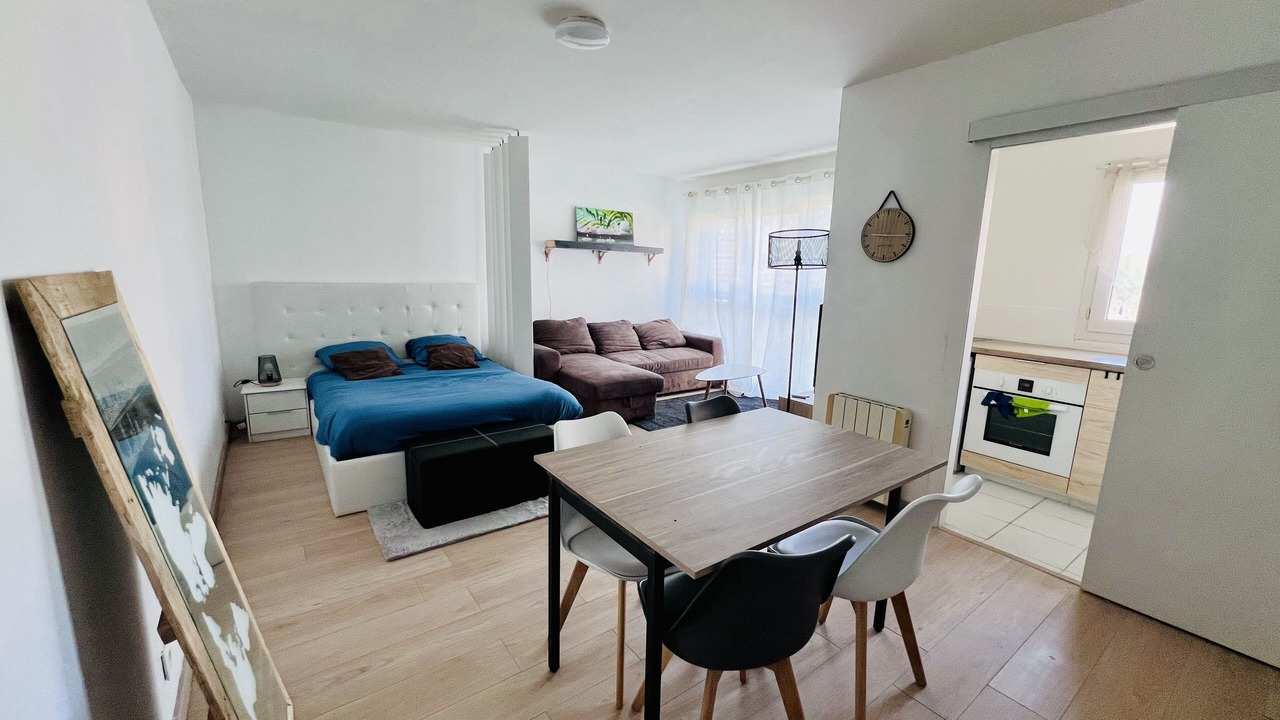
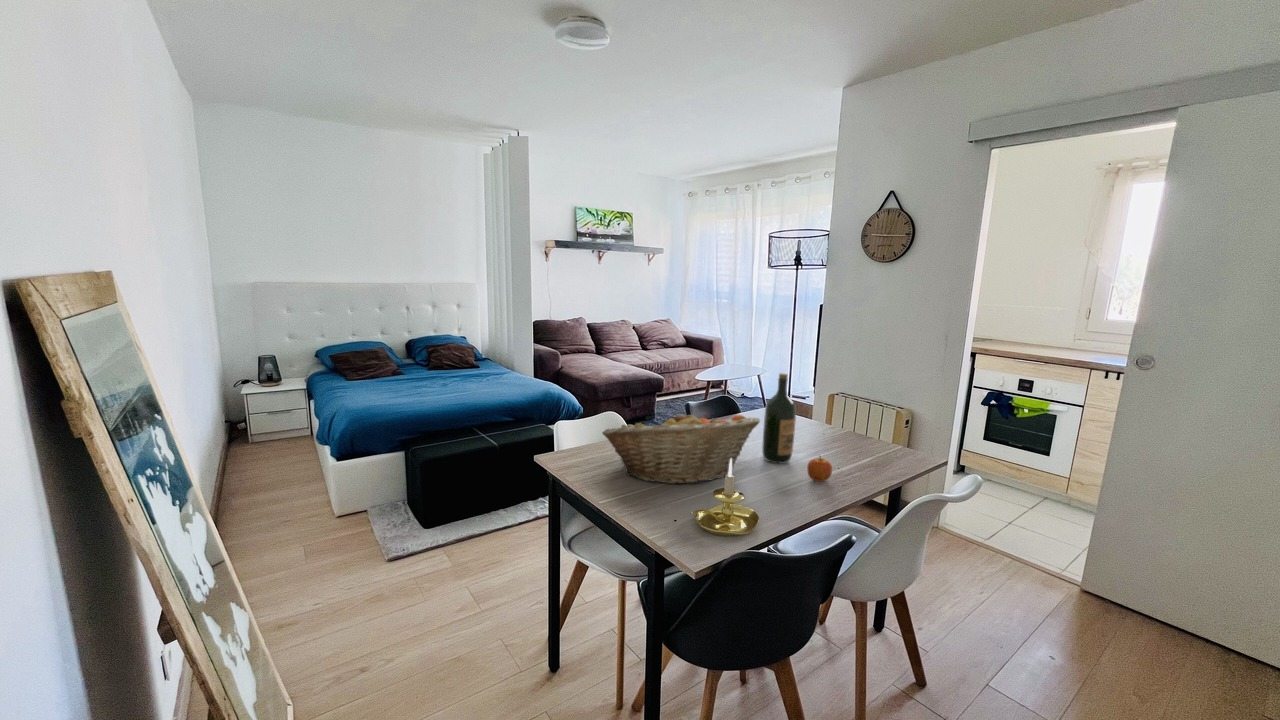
+ apple (819, 467)
+ fruit basket (681, 438)
+ candle holder (724, 492)
+ wine bottle (780, 417)
